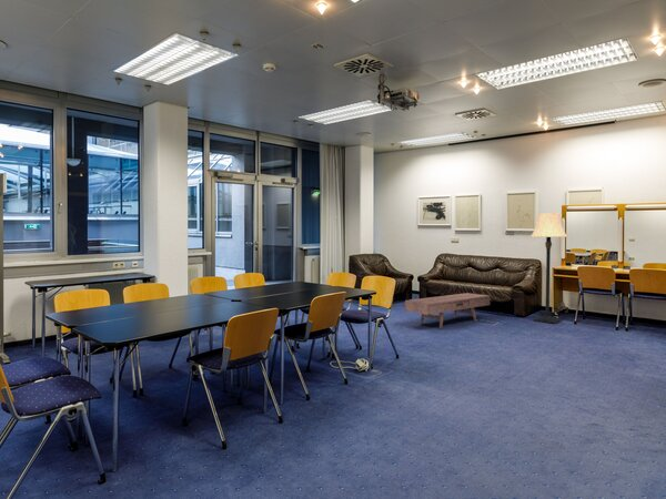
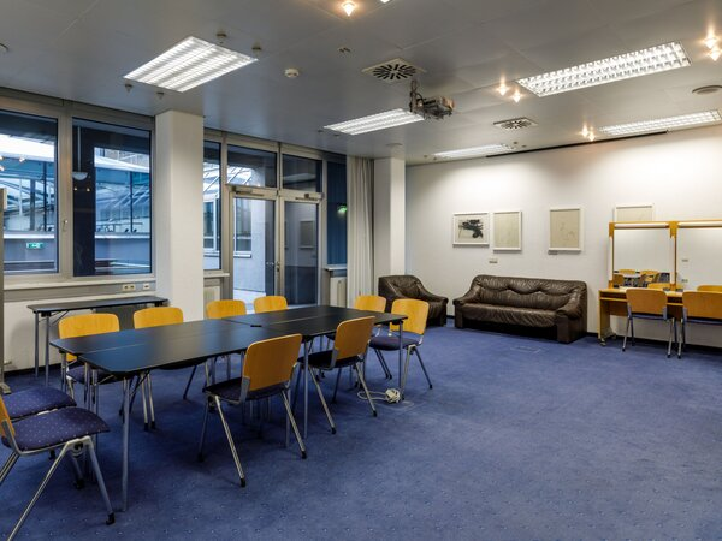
- lamp (547, 267)
- coffee table (448, 309)
